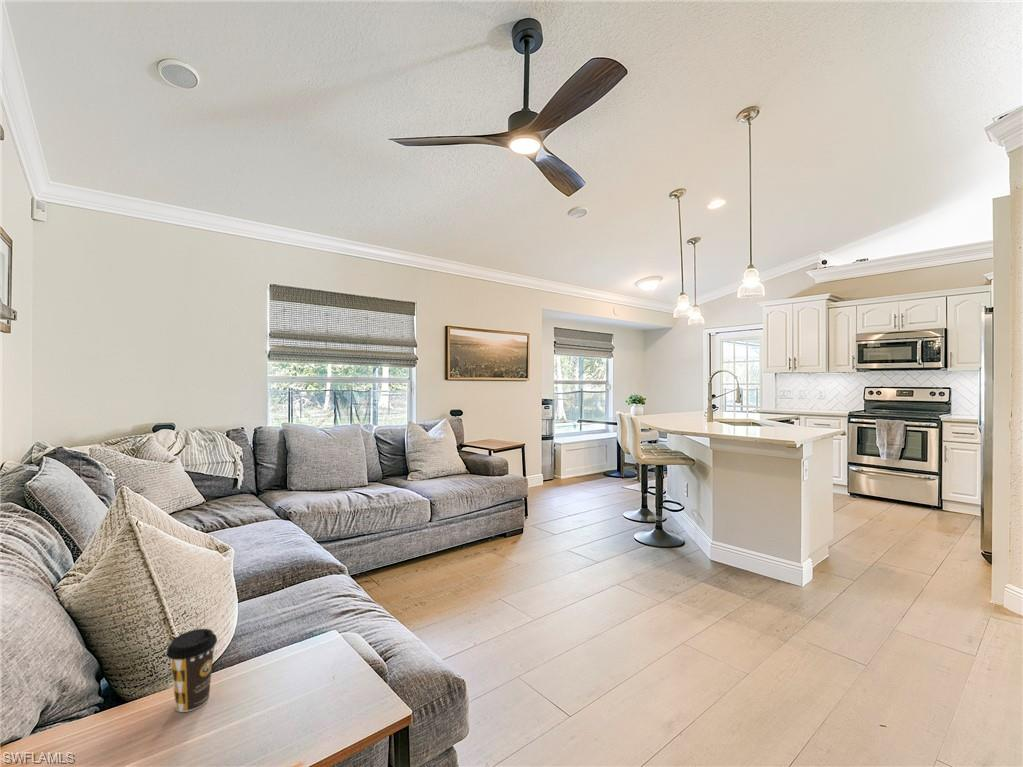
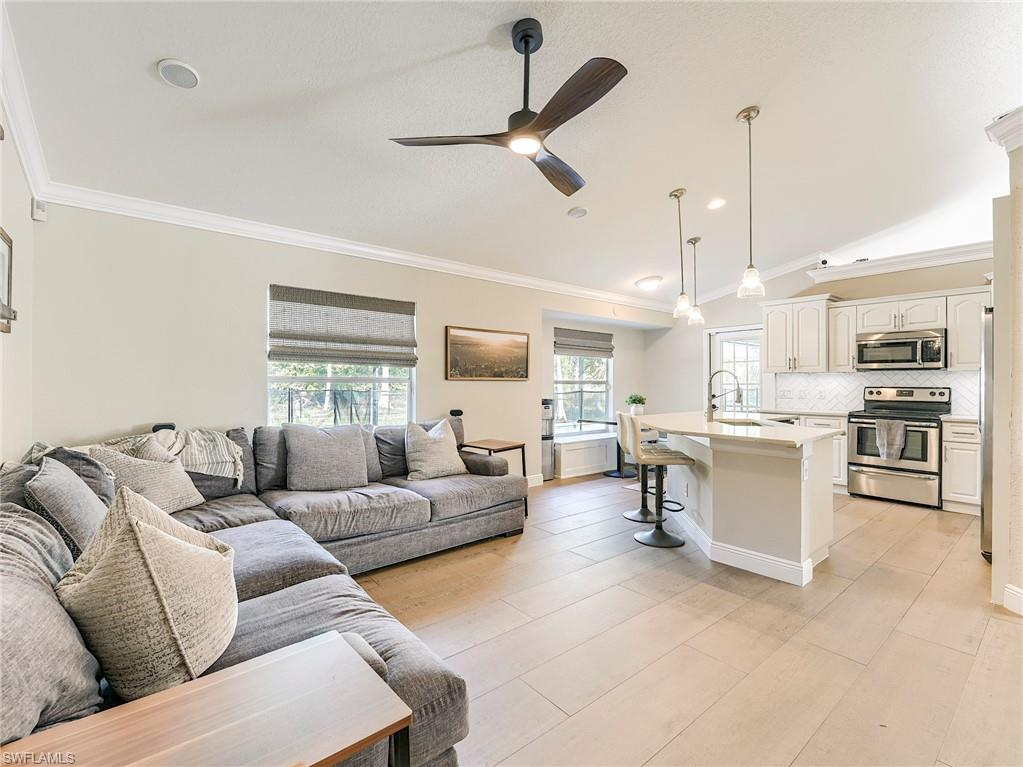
- coffee cup (192, 670)
